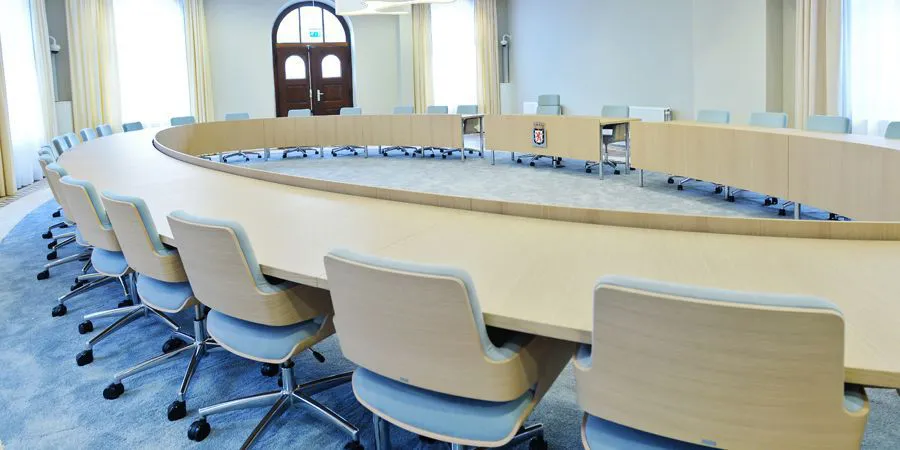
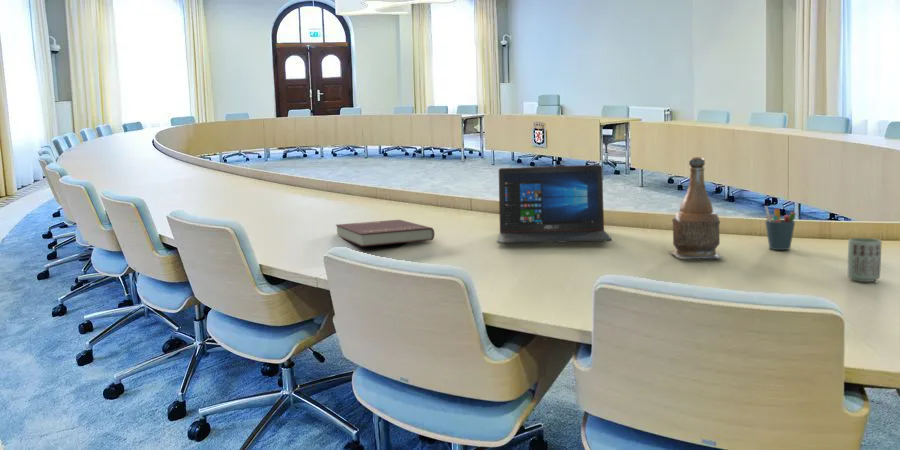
+ bottle (695, 206)
+ laptop (551, 203)
+ cup (864, 259)
+ book (383, 231)
+ pen holder (779, 227)
